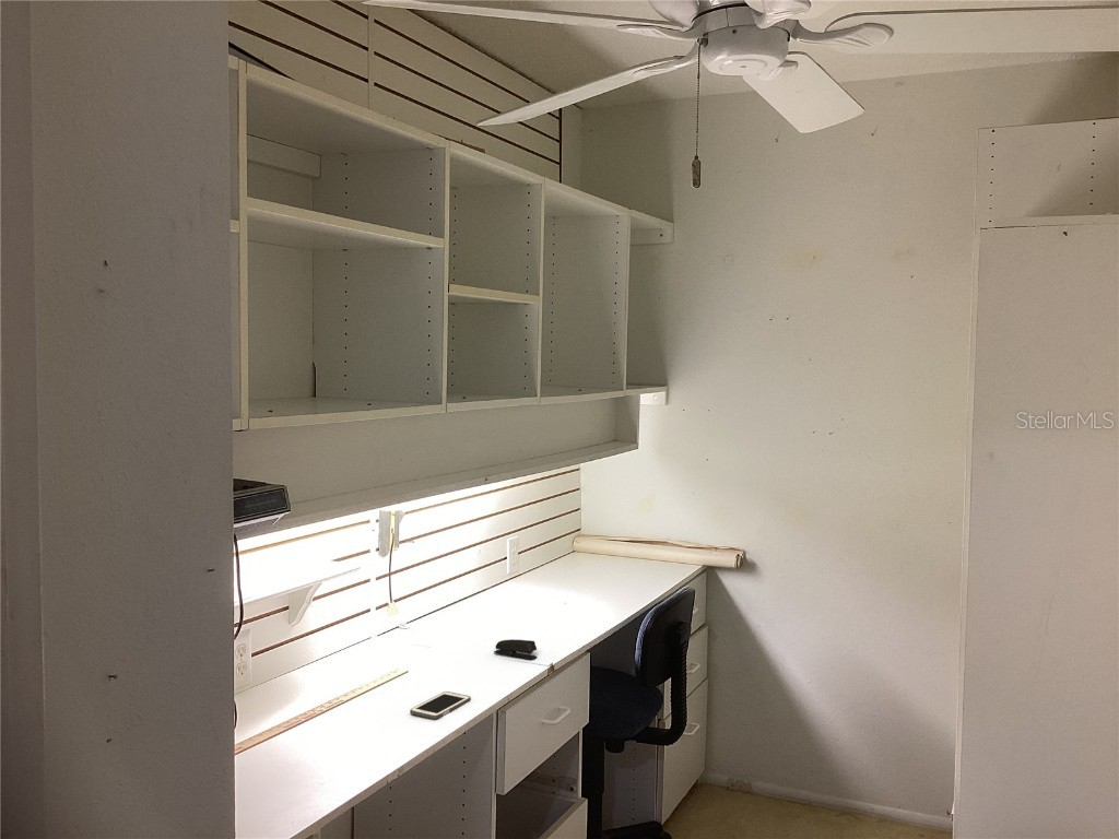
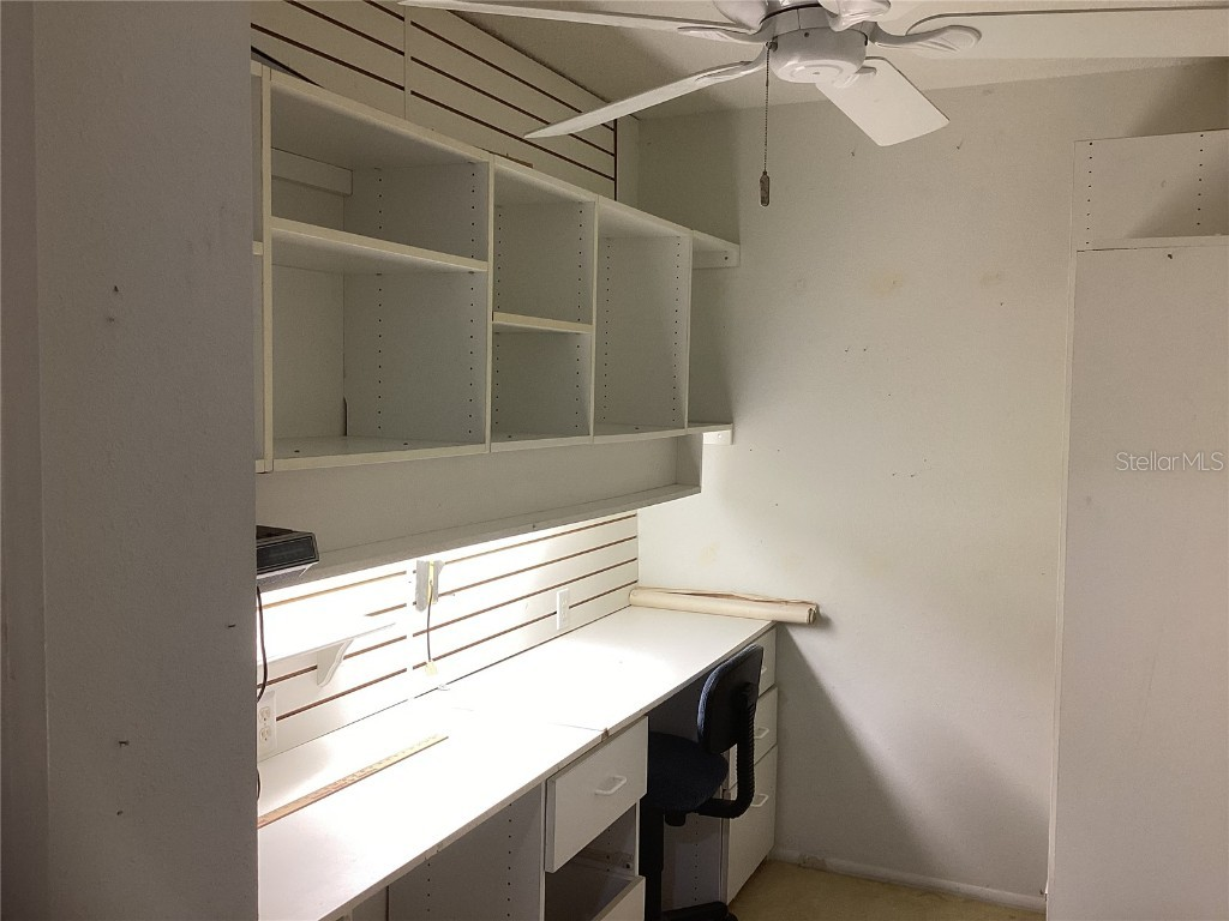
- stapler (515, 647)
- cell phone (440, 705)
